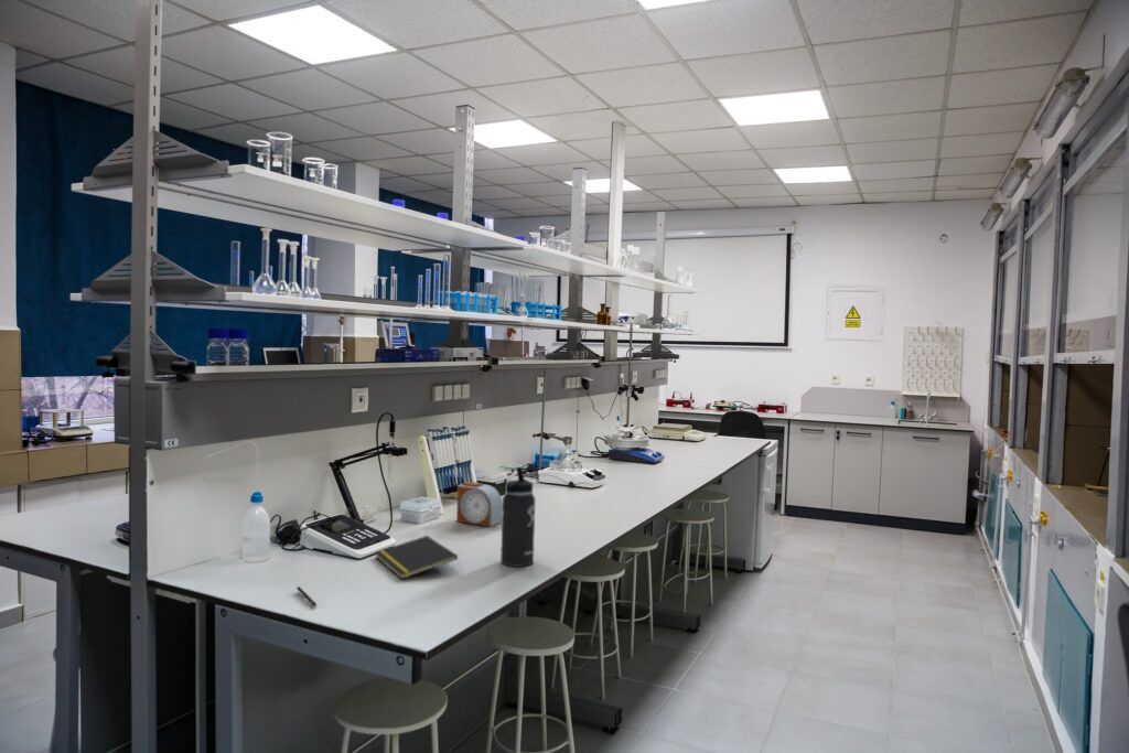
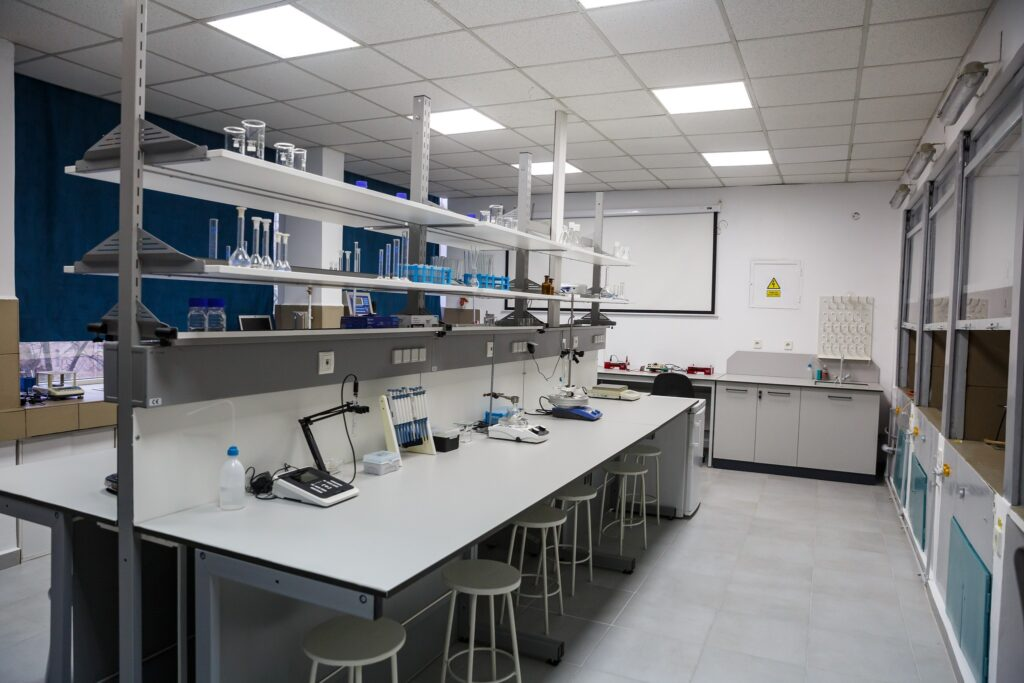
- notepad (415, 556)
- thermos bottle (516, 515)
- pen (307, 596)
- alarm clock (477, 503)
